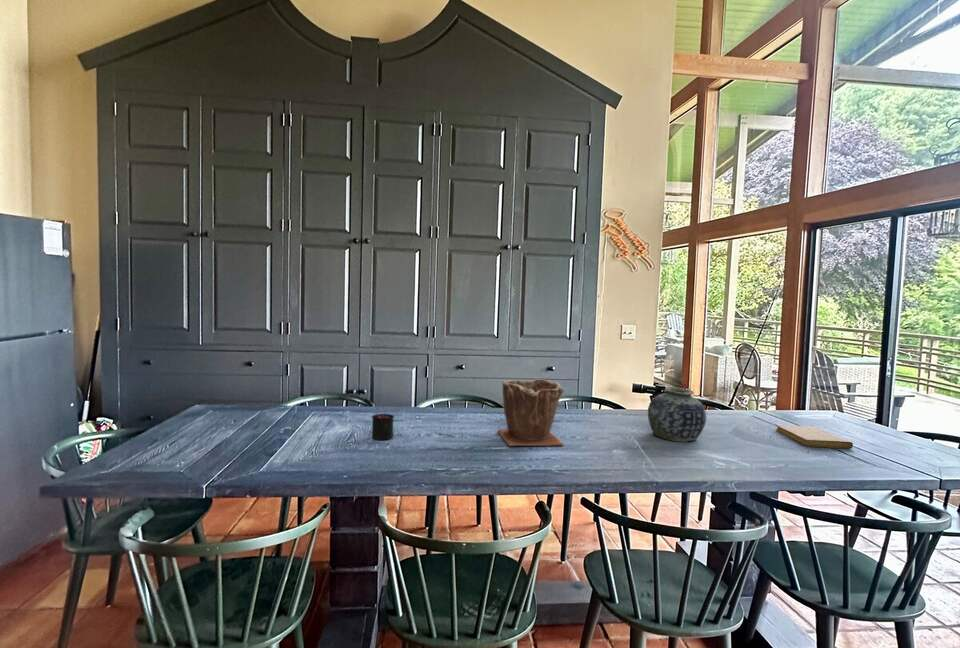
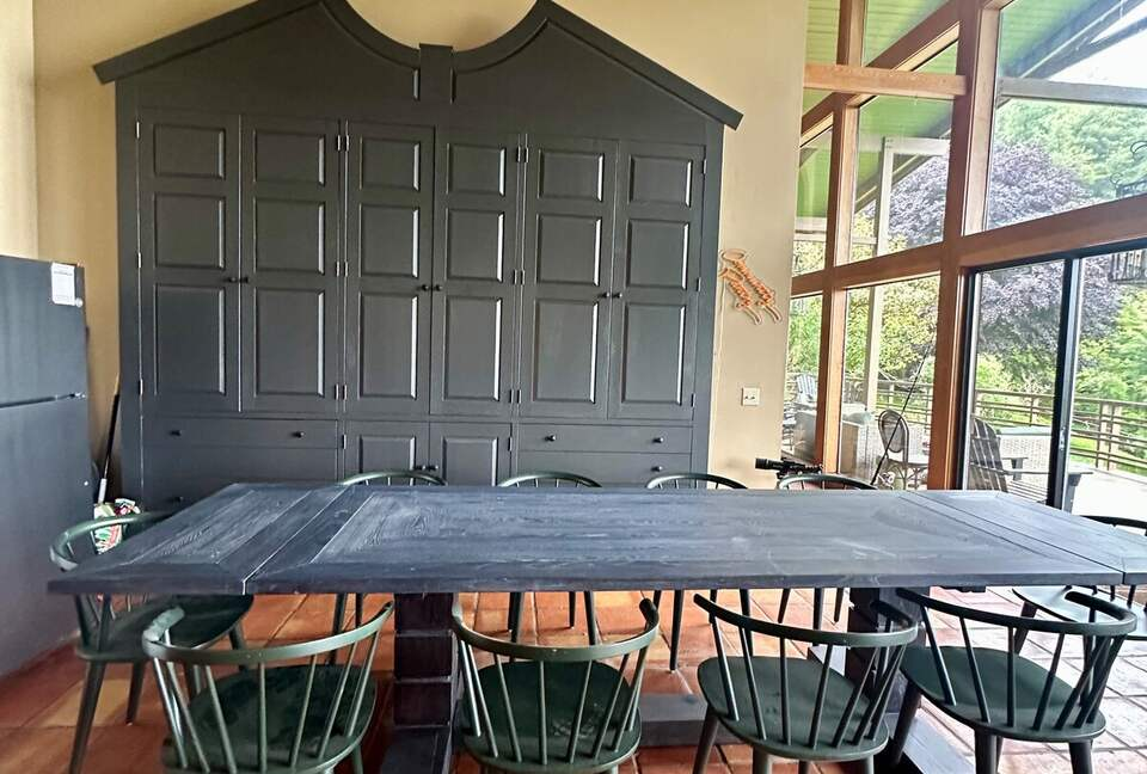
- notebook (811, 435)
- candle (382, 421)
- vase (676, 412)
- plant pot (530, 409)
